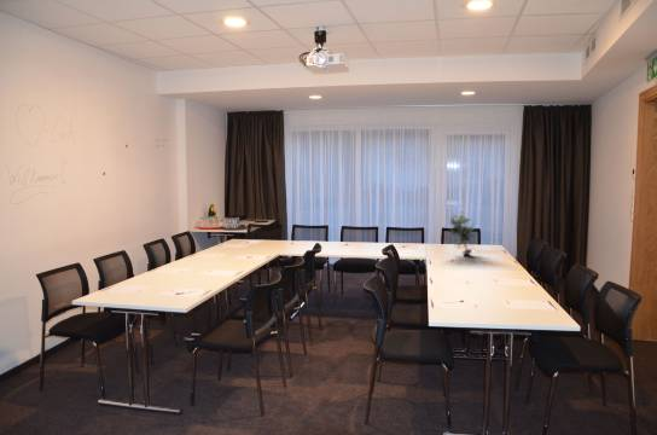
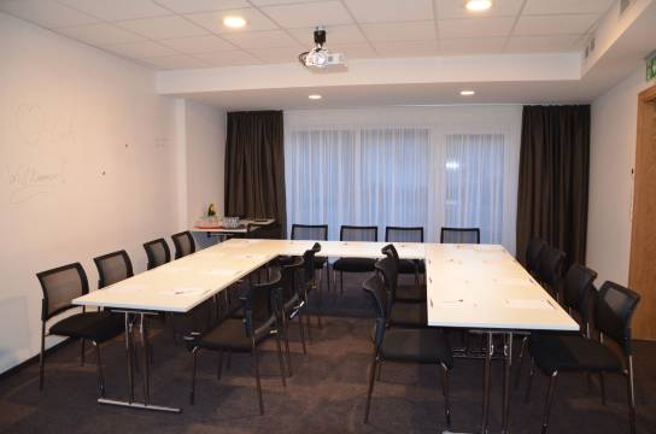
- potted plant (460, 233)
